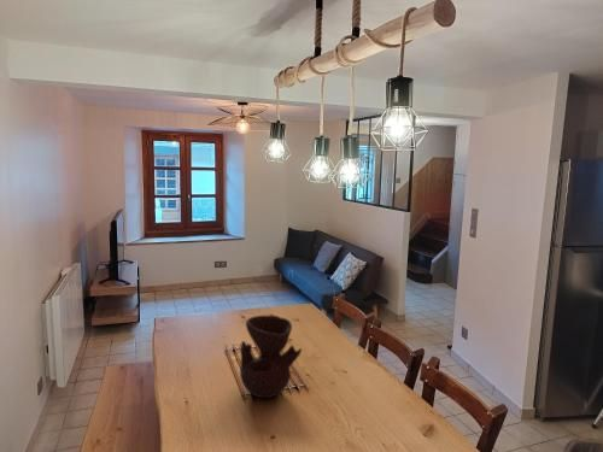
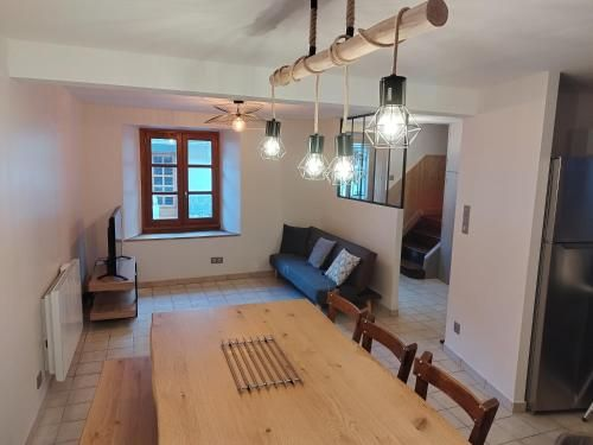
- vase (267, 357)
